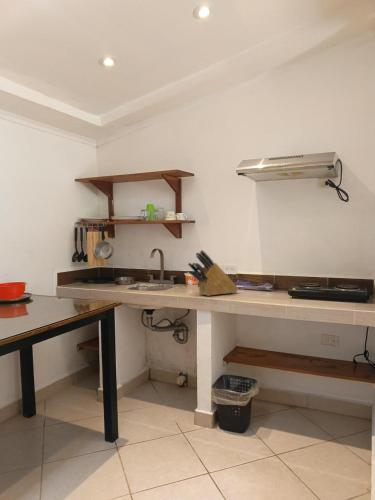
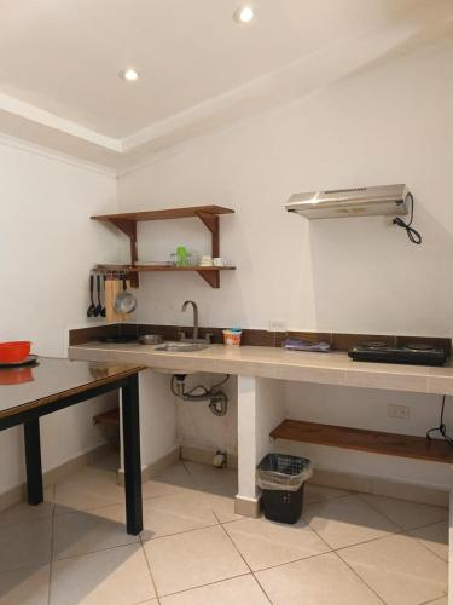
- knife block (213, 272)
